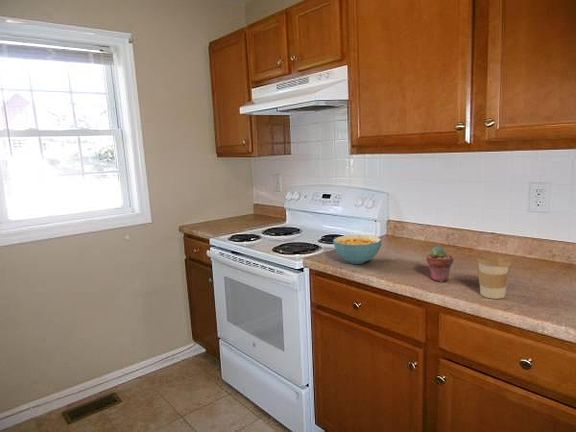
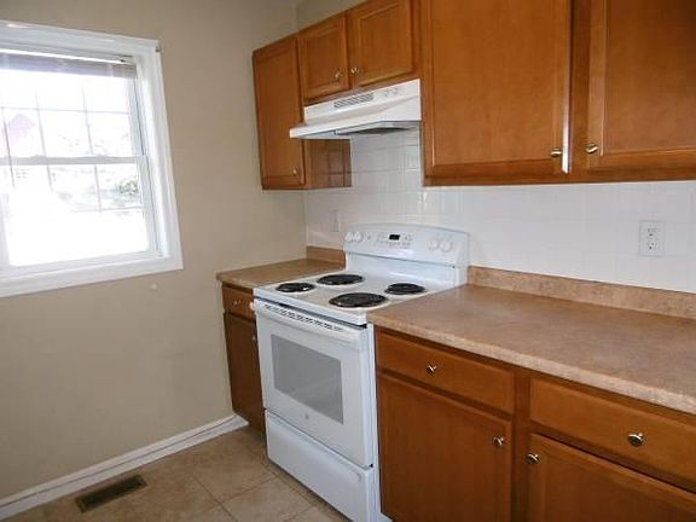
- potted succulent (439, 262)
- coffee cup (493, 275)
- cereal bowl (357, 250)
